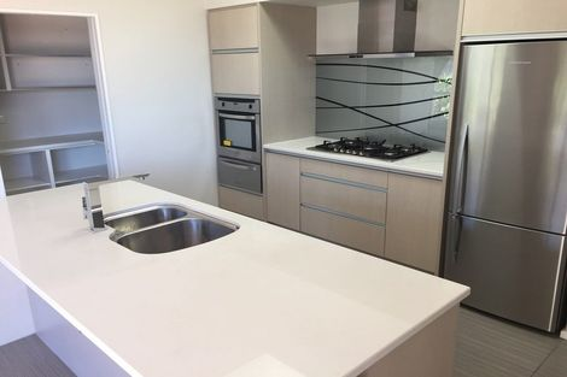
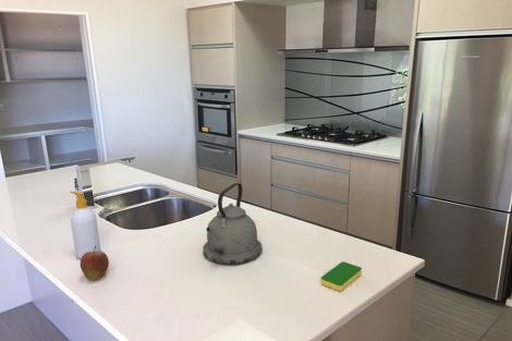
+ apple (94, 263)
+ soap bottle (83, 223)
+ dish sponge (341, 276)
+ kettle (231, 221)
